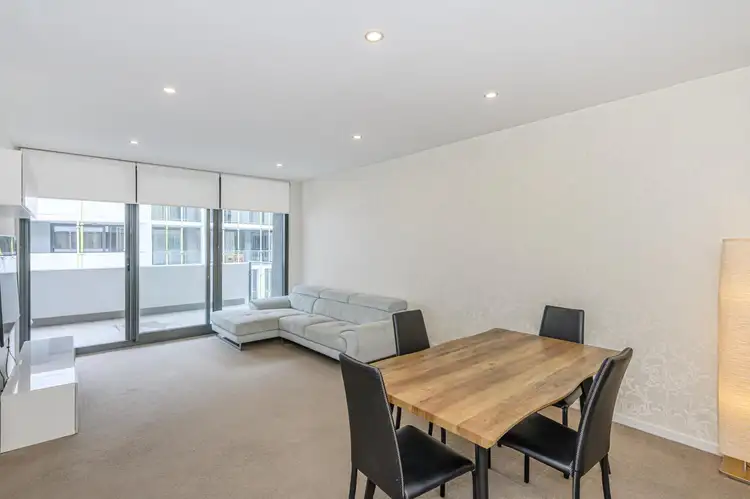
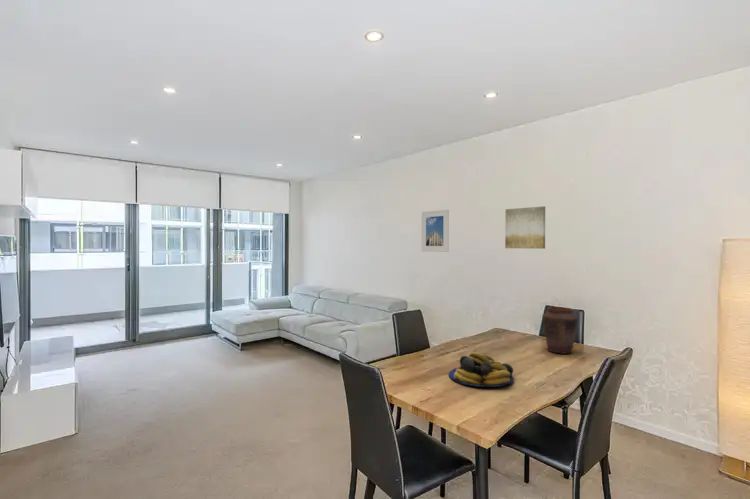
+ vase (559, 329)
+ wall art (524, 228)
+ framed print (434, 231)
+ fruit bowl (480, 365)
